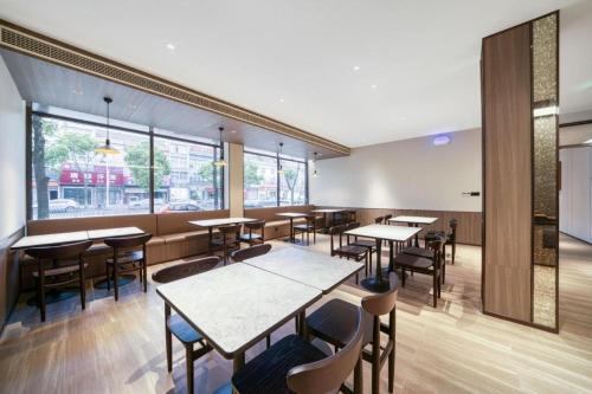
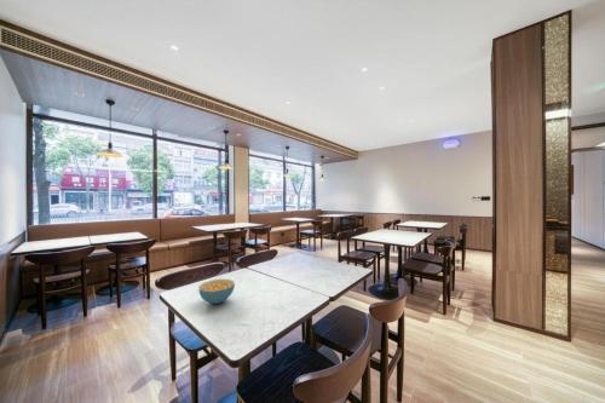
+ cereal bowl (217, 293)
